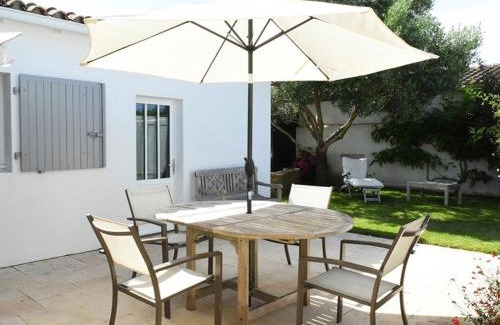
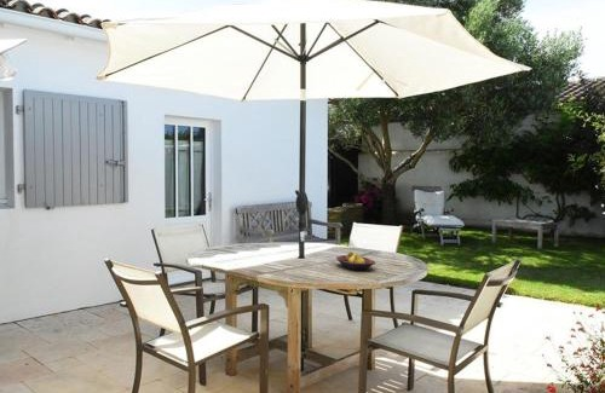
+ fruit bowl (355, 260)
